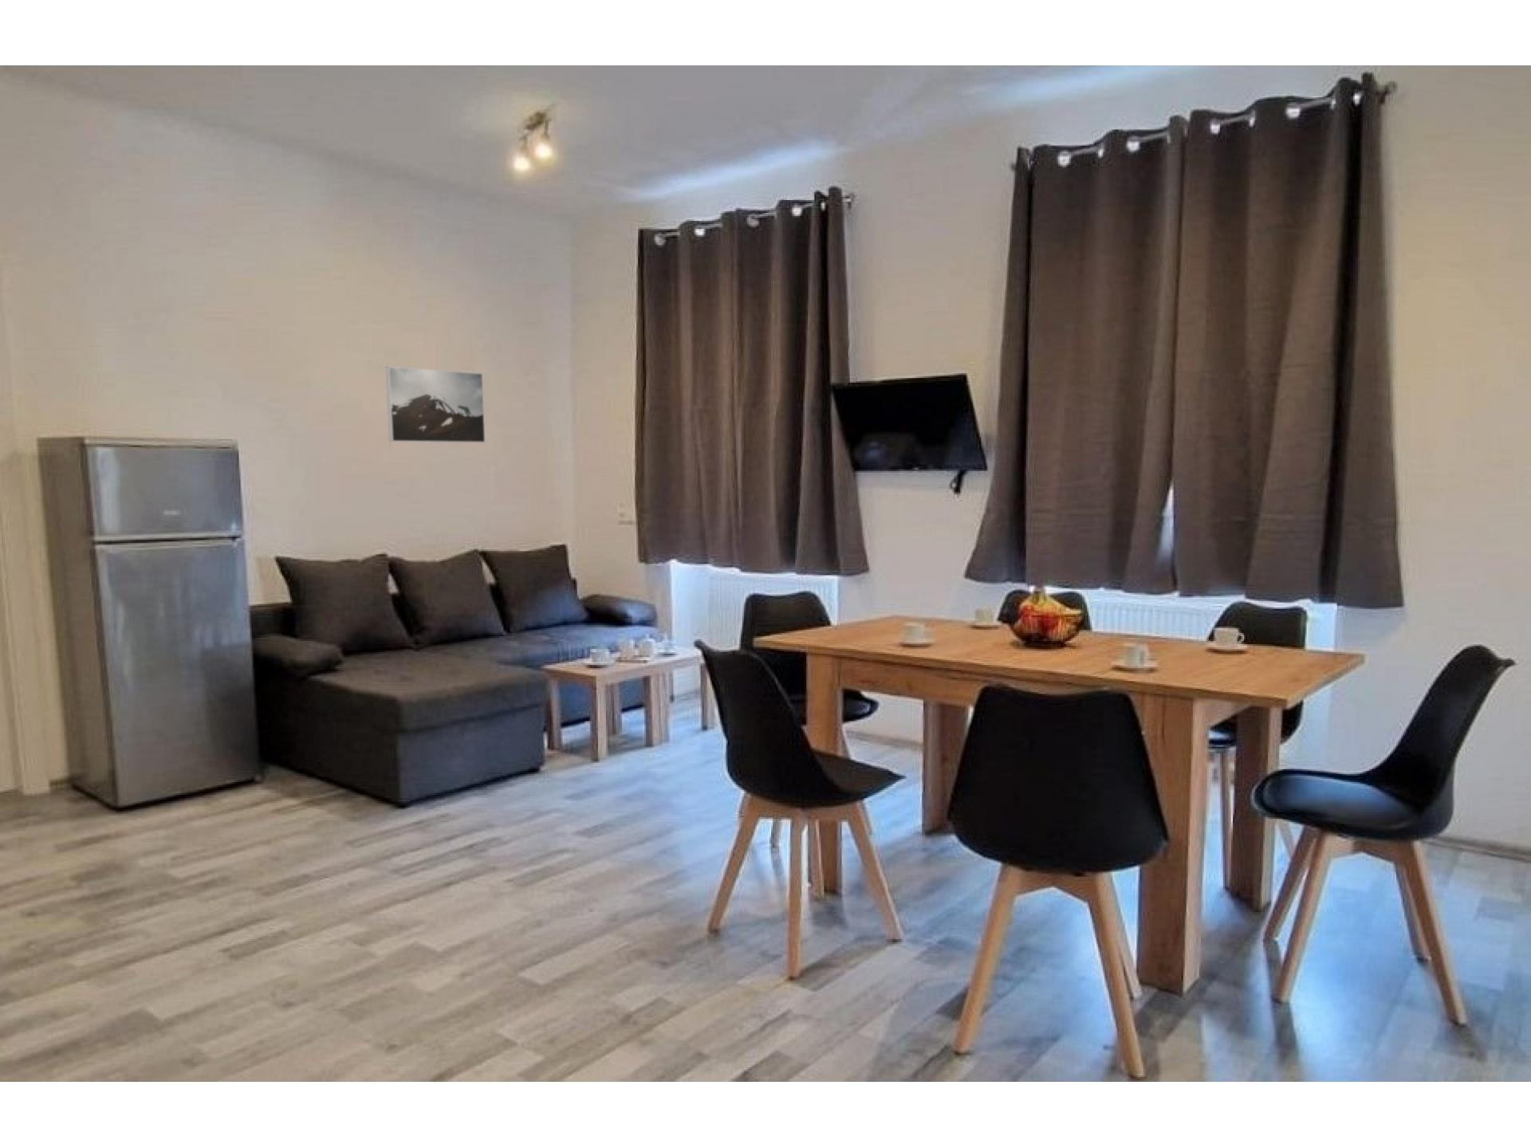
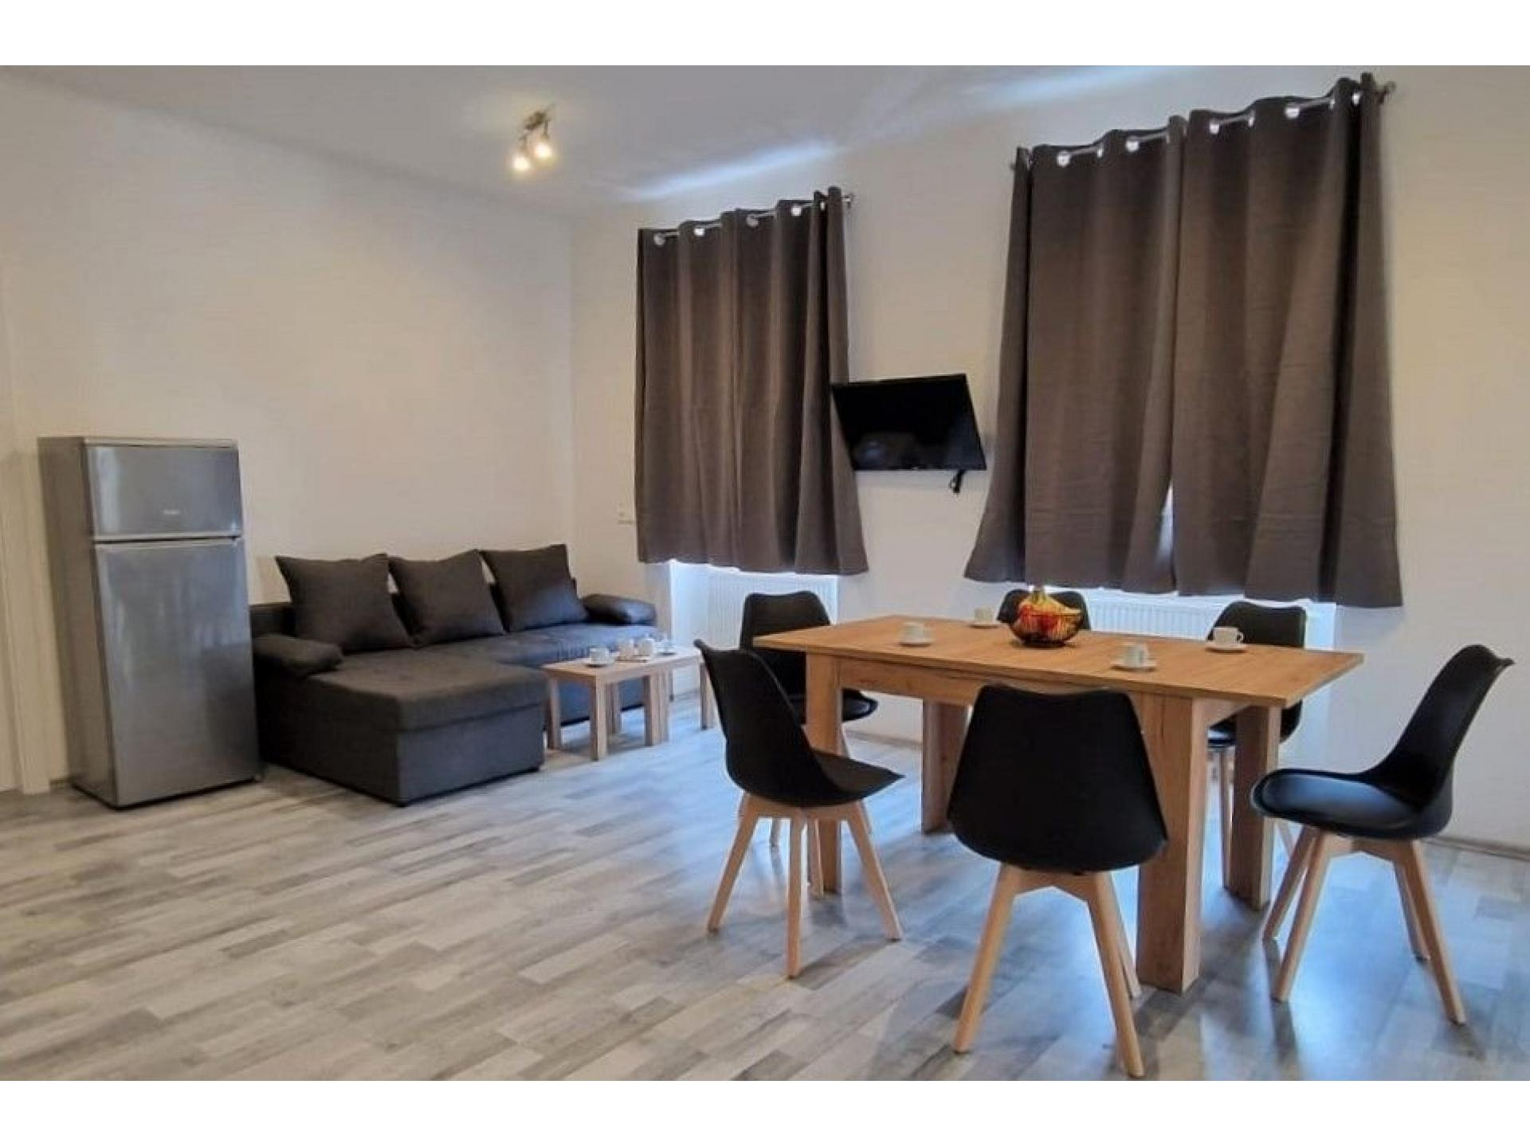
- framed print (436, 406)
